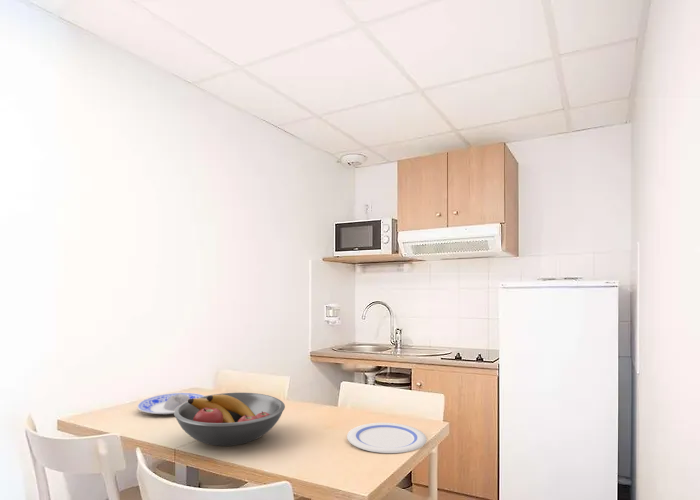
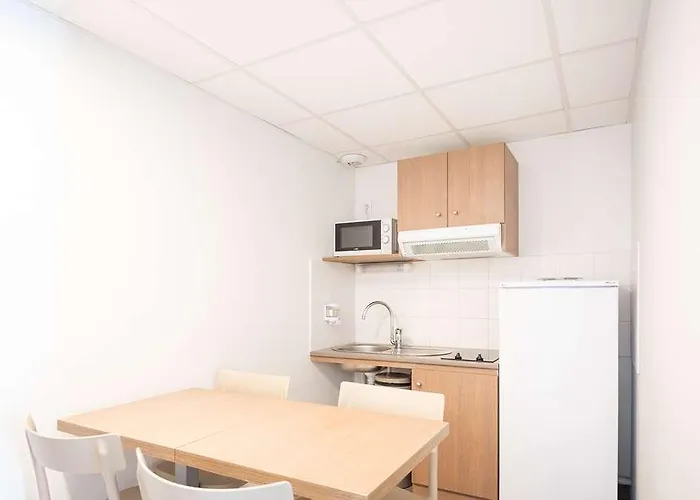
- fruit bowl (230, 417)
- plate (173, 402)
- plate (386, 437)
